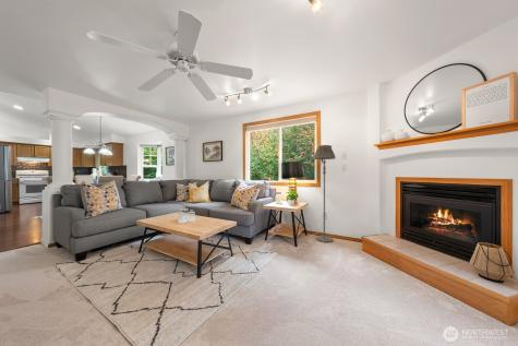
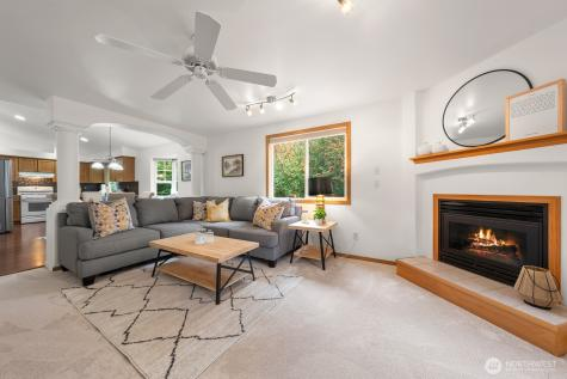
- floor lamp (324, 192)
